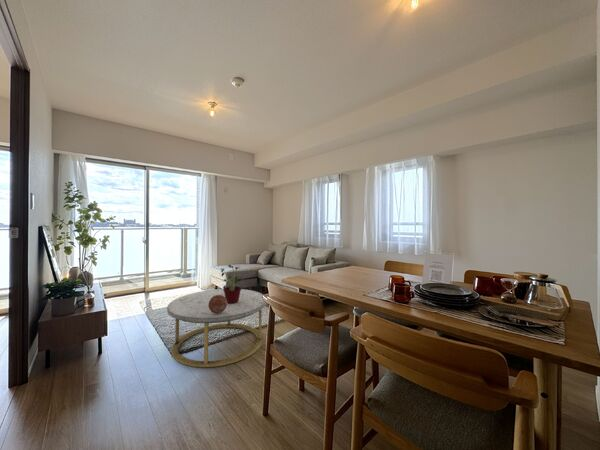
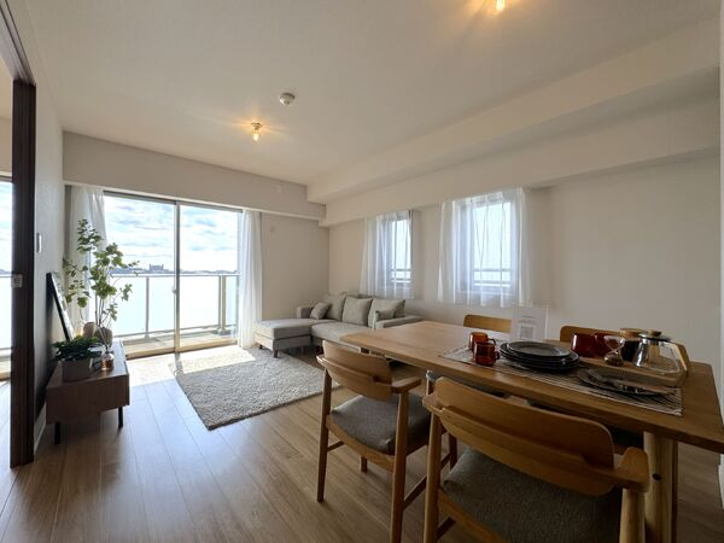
- coffee table (219, 321)
- decorative sphere (217, 303)
- potted plant (229, 281)
